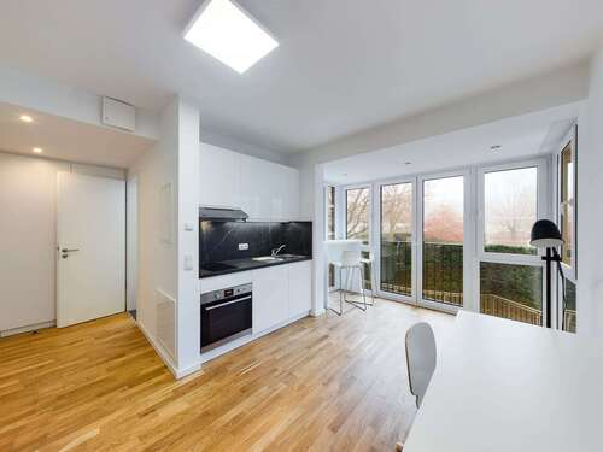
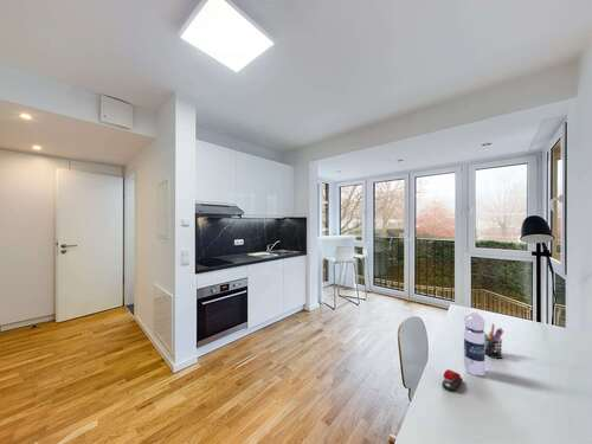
+ stapler (451, 377)
+ pen holder (490, 339)
+ water bottle (474, 340)
